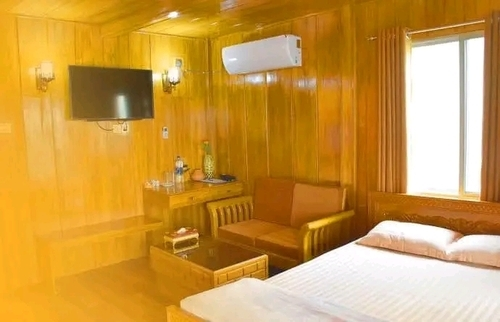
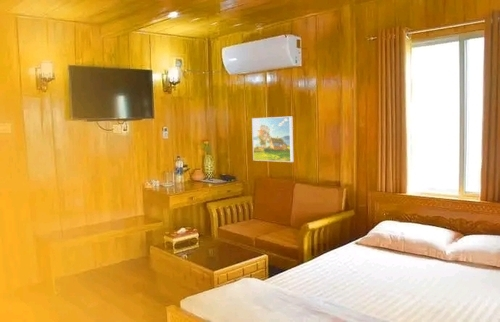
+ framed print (271, 139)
